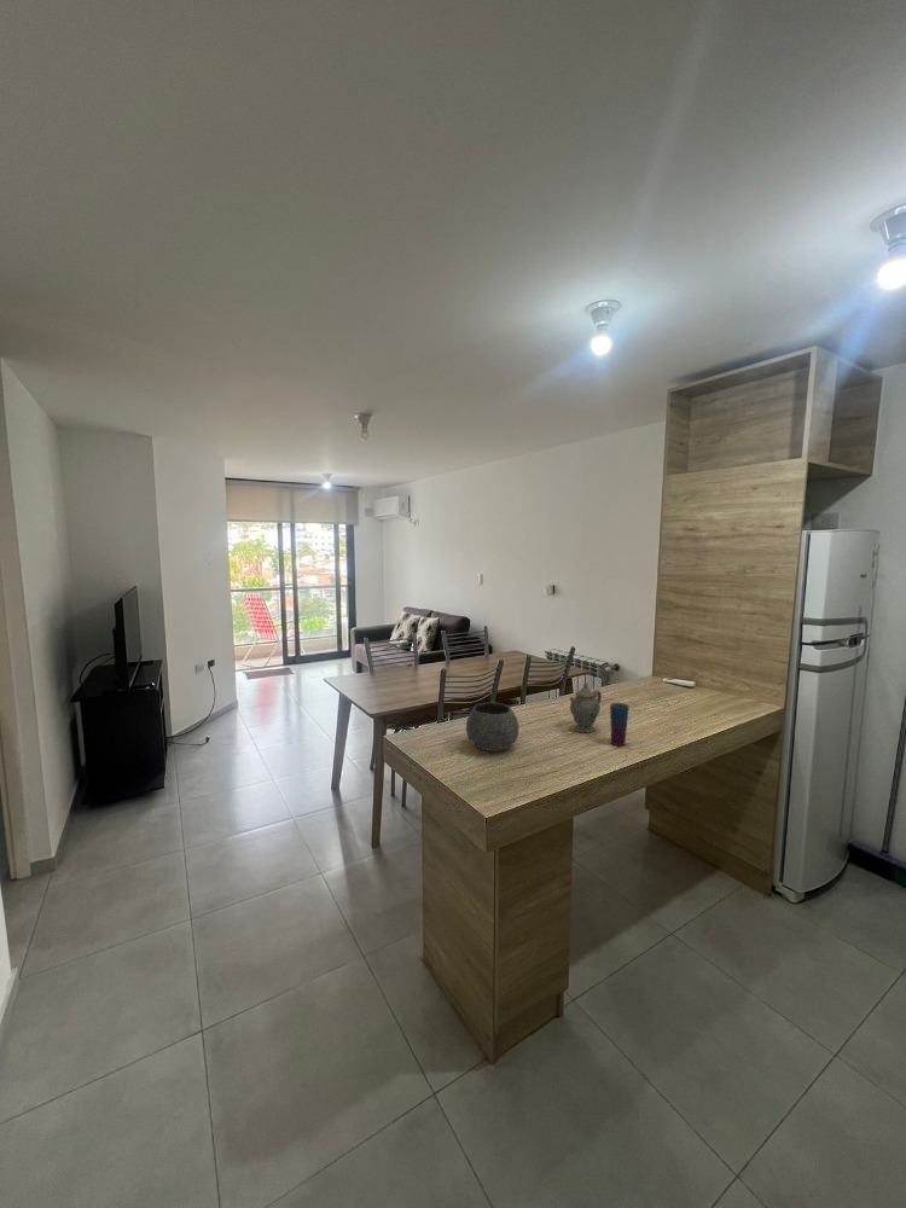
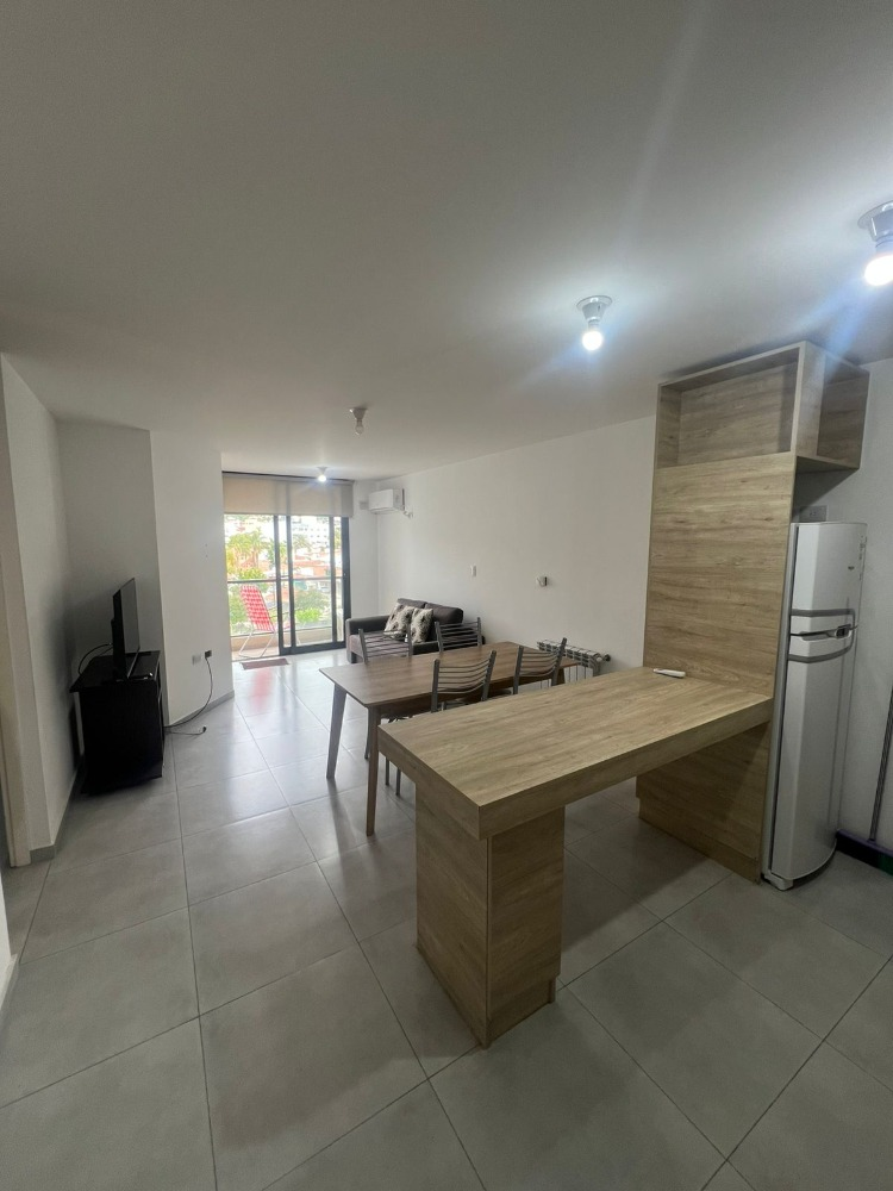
- cup (618, 724)
- bowl (492, 726)
- chinaware (585, 705)
